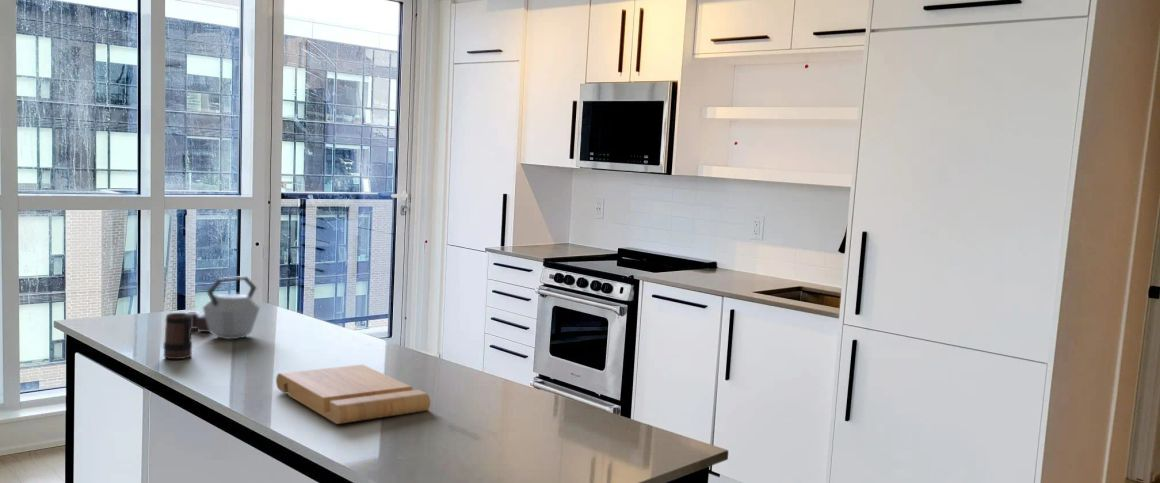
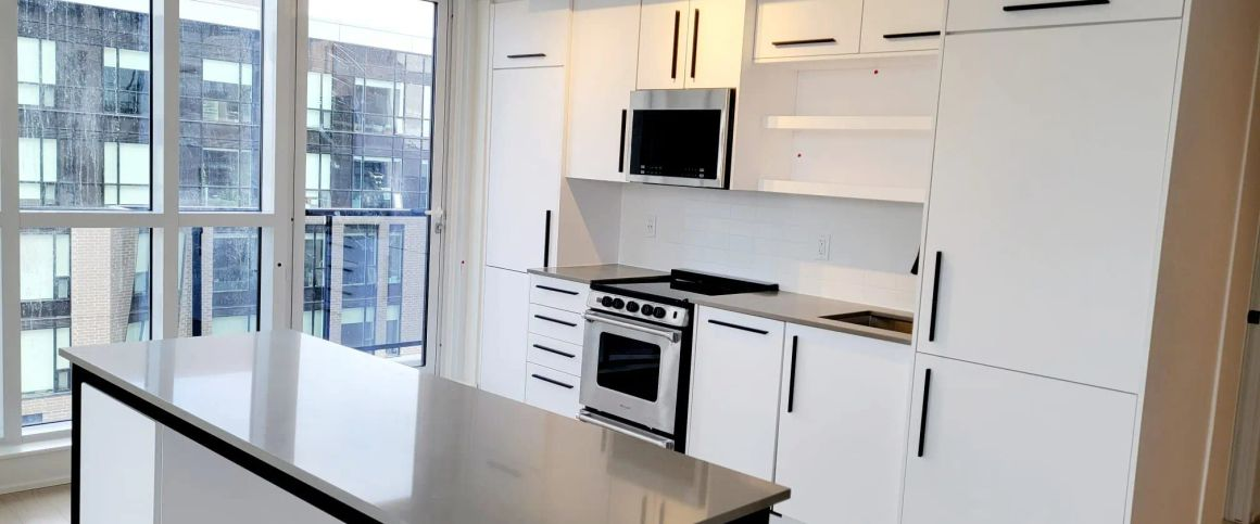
- cutting board (350, 391)
- mug (180, 336)
- kettle (216, 304)
